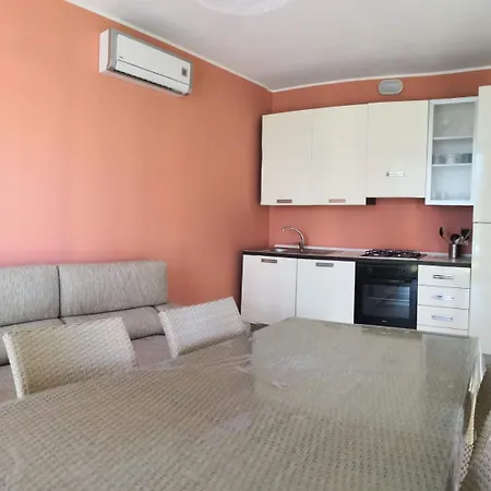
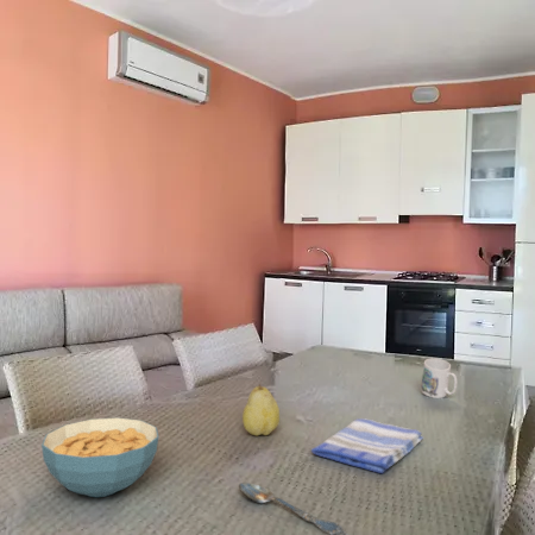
+ cereal bowl (101, 462)
+ dish towel (369, 441)
+ mug (440, 378)
+ spoon (289, 508)
+ fruit (259, 408)
